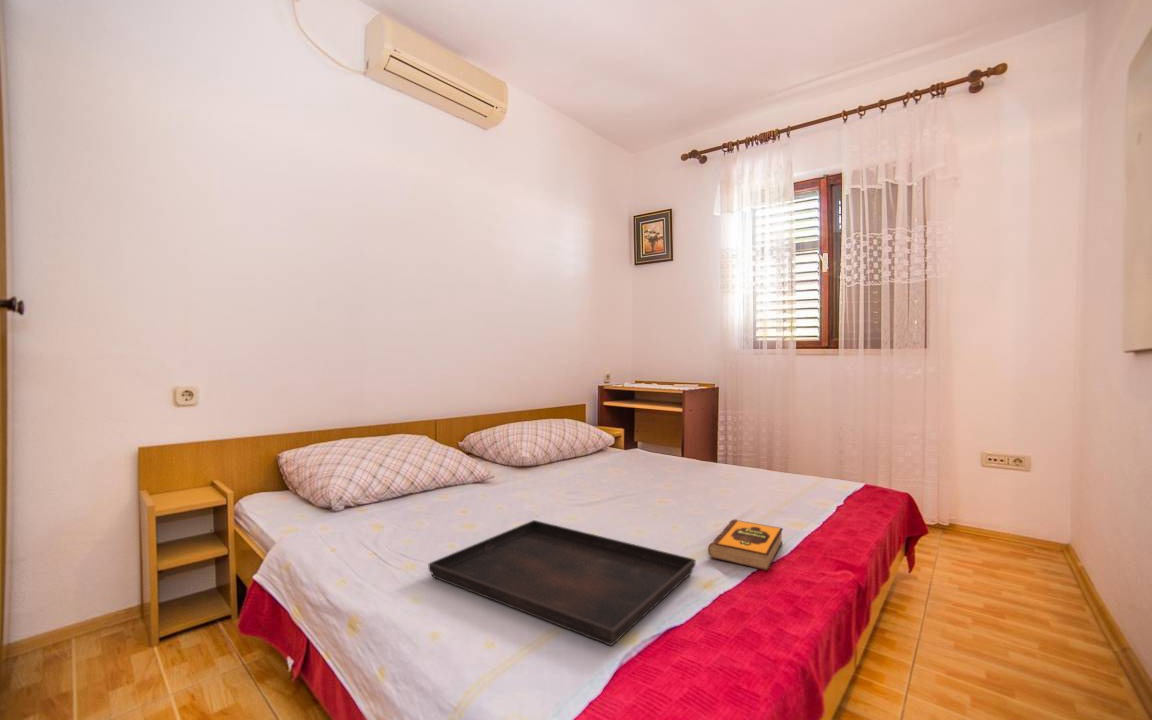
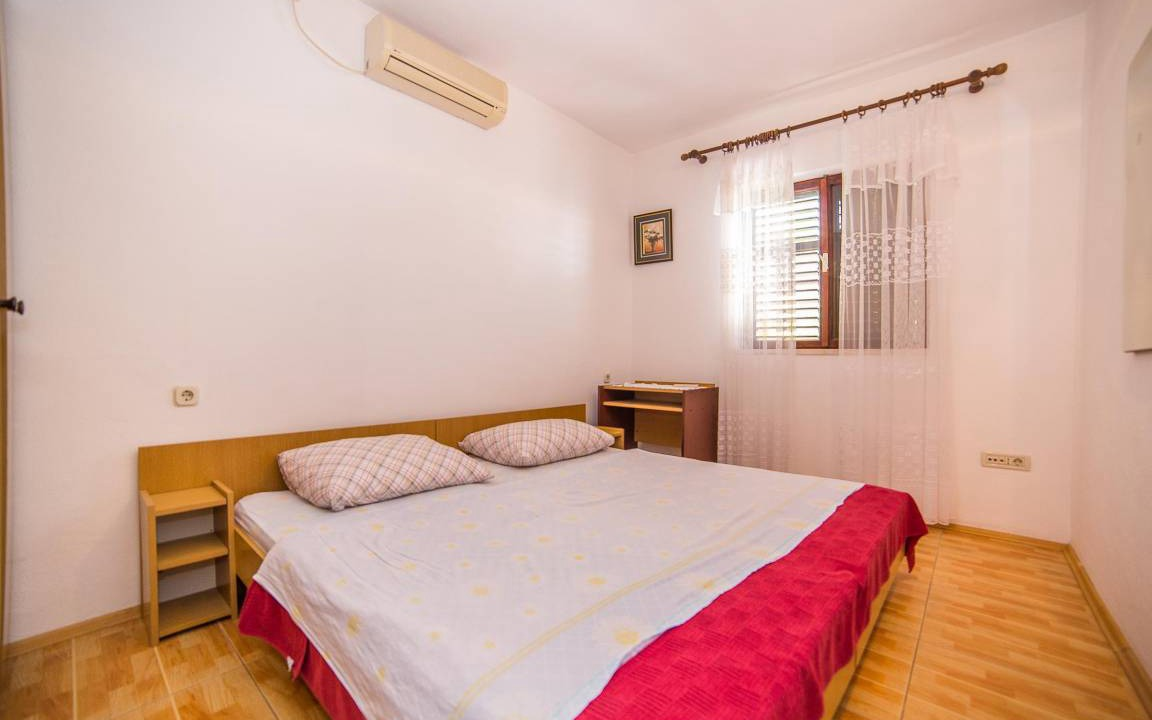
- serving tray (563, 568)
- hardback book (746, 541)
